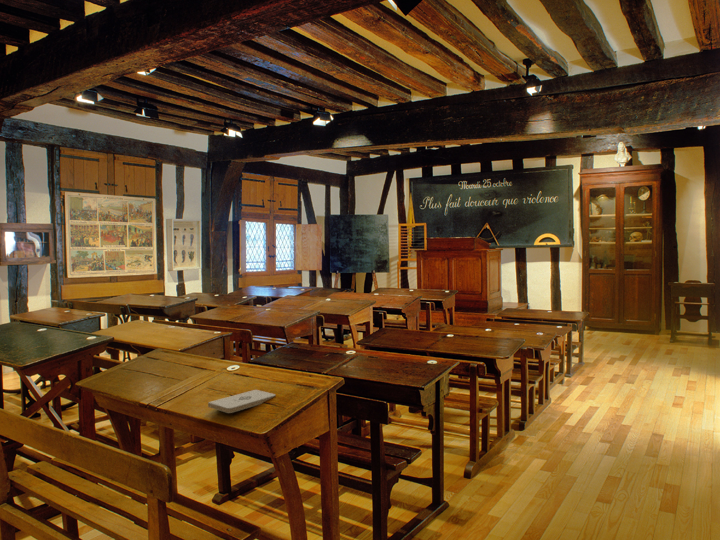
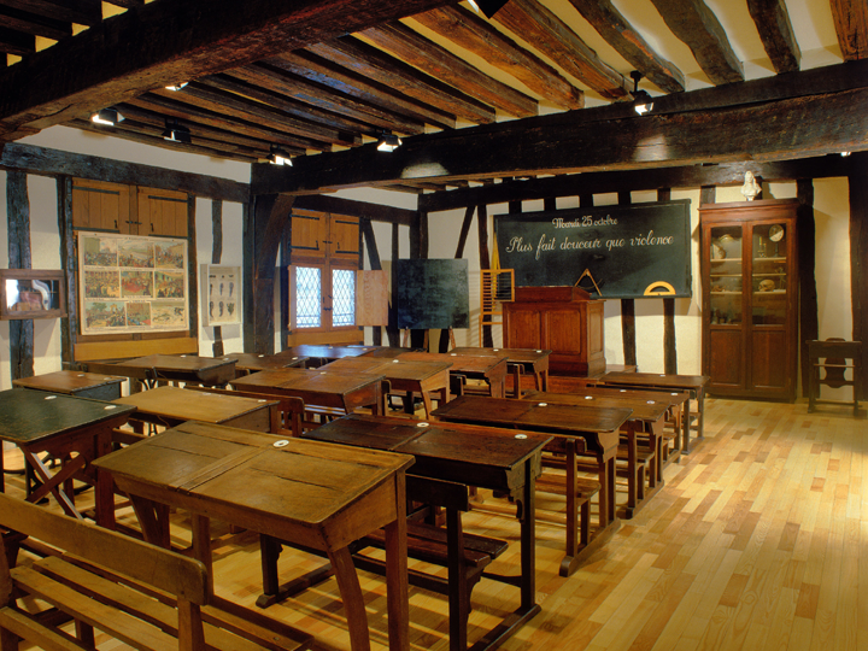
- notepad (243, 400)
